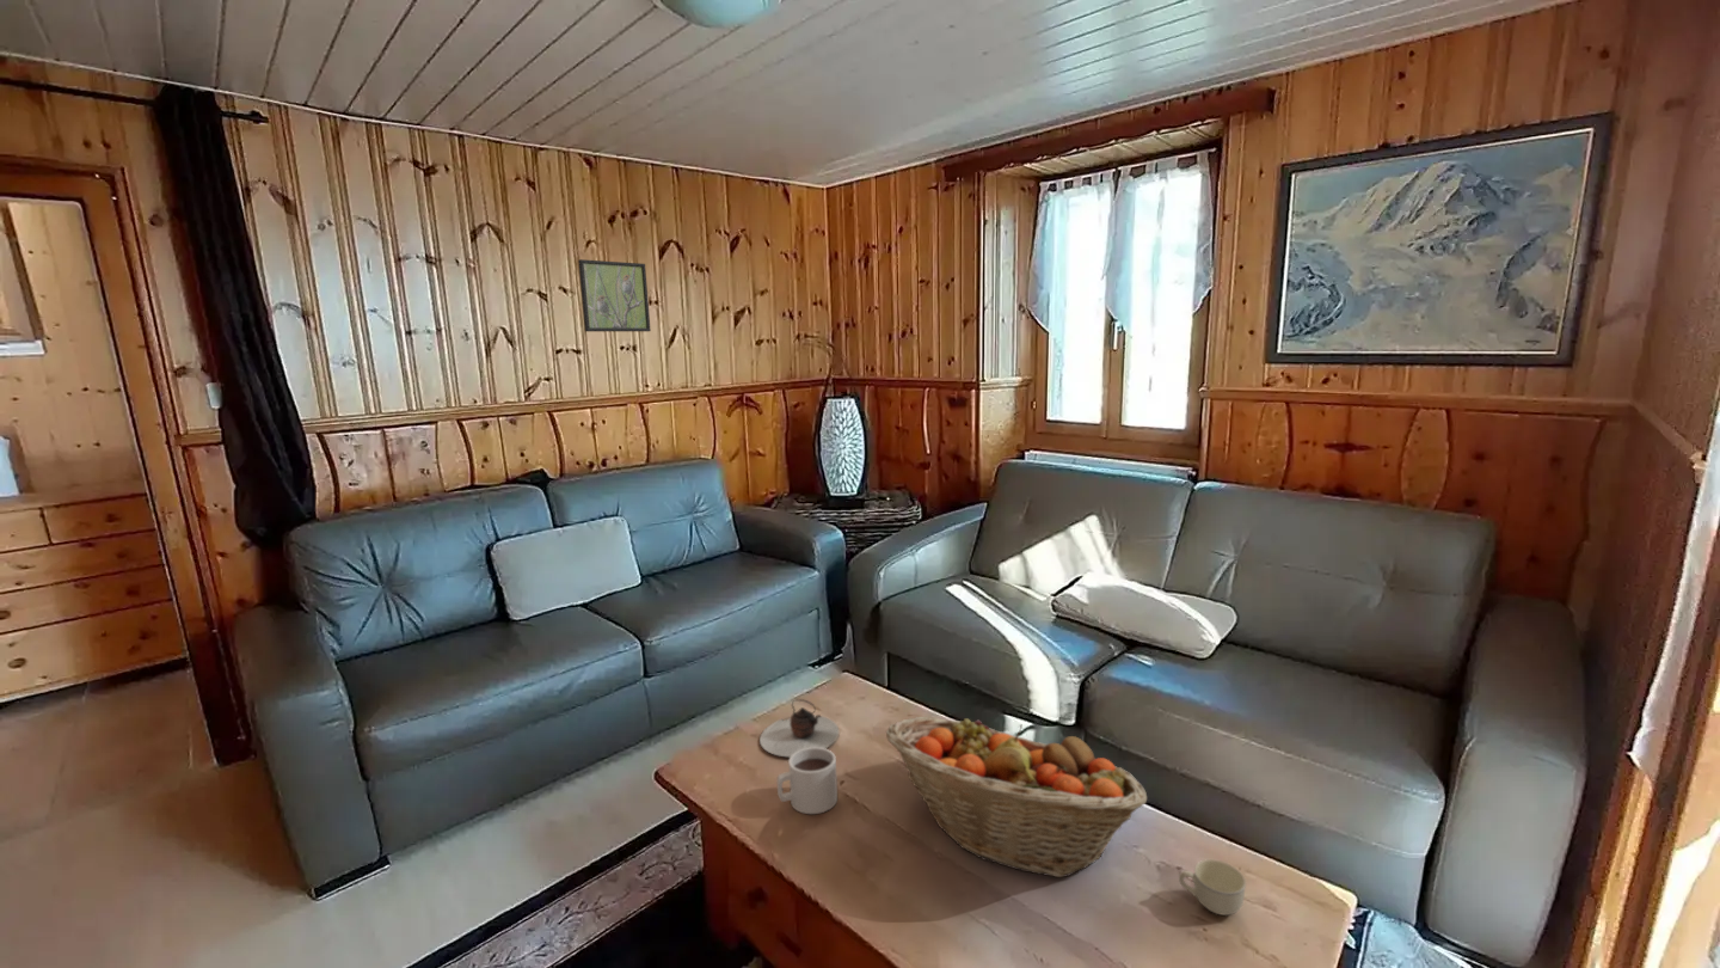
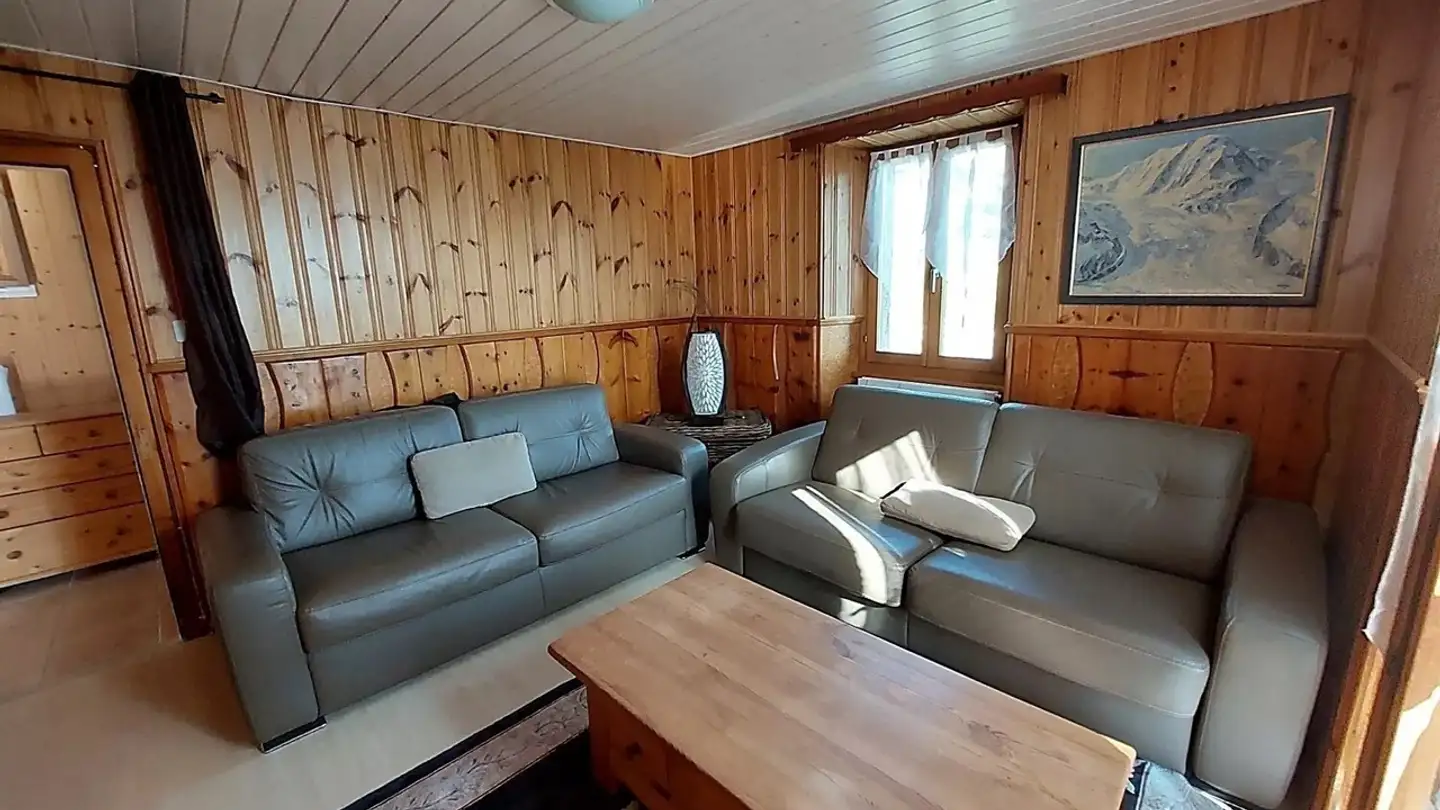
- teapot (798, 717)
- mug (809, 782)
- cup (1211, 888)
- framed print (615, 296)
- fruit basket (1008, 777)
